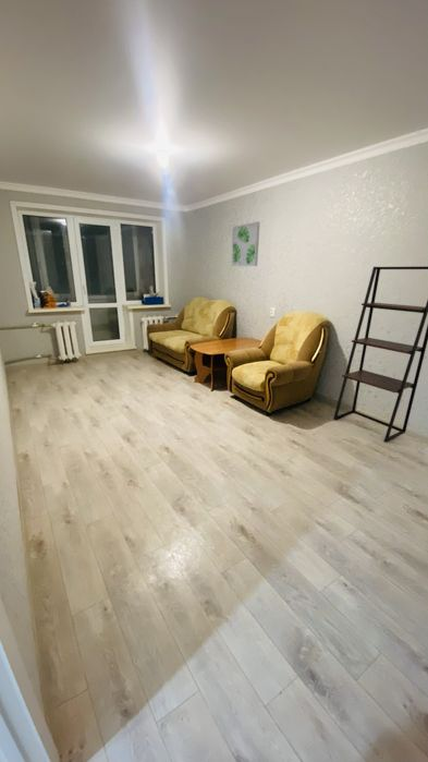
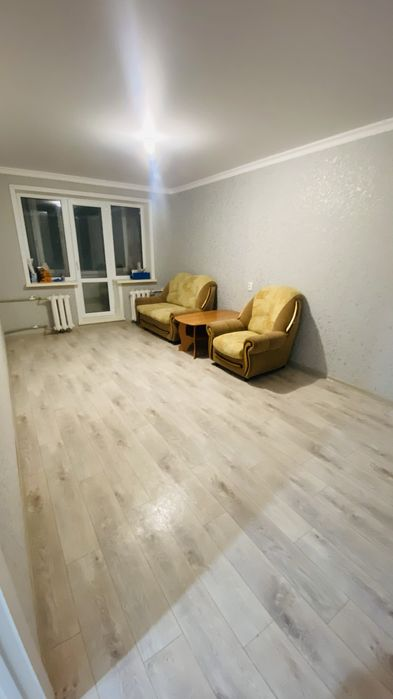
- wall art (244, 245)
- shelving unit (382, 348)
